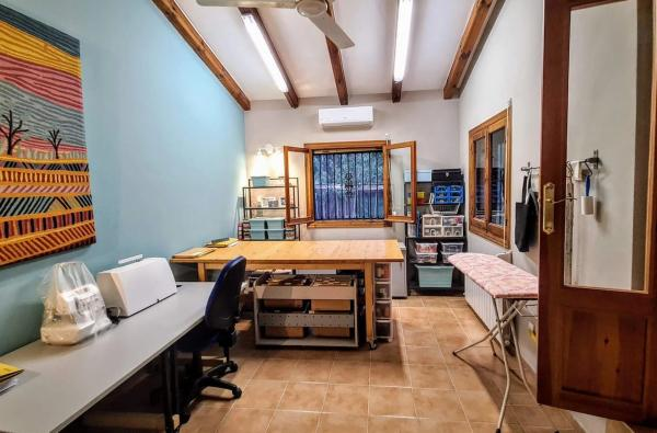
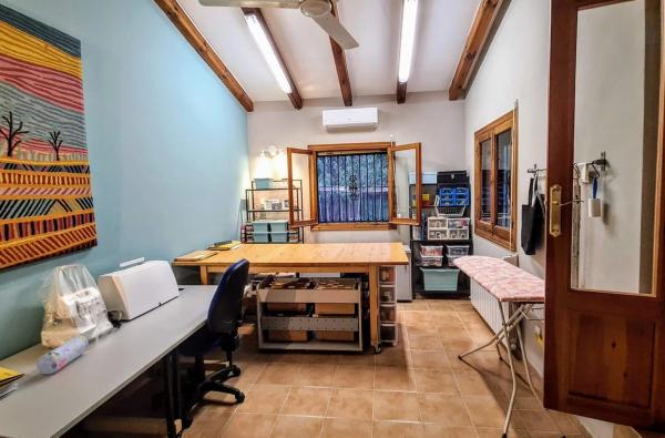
+ pencil case (63, 353)
